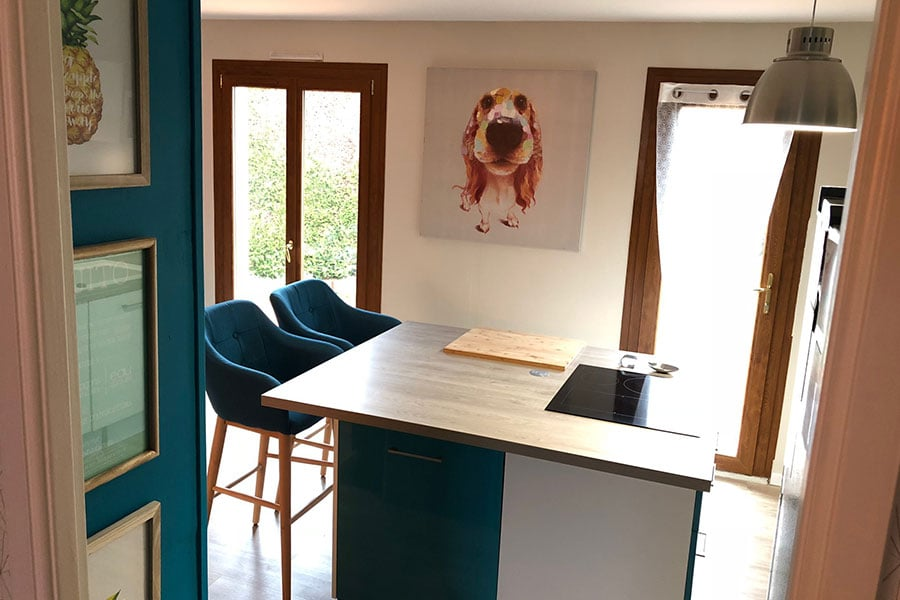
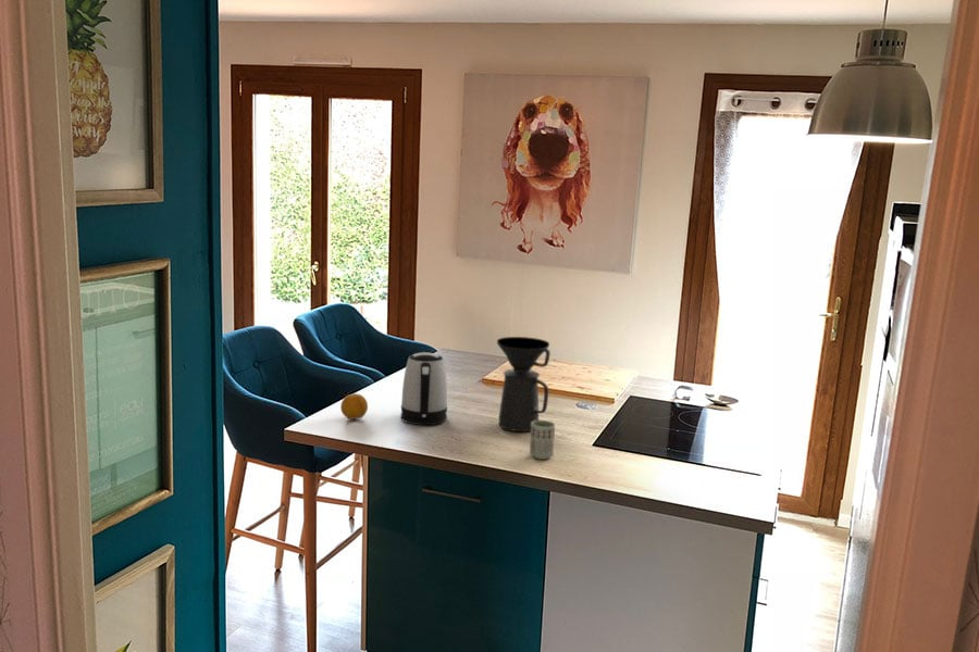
+ fruit (354, 406)
+ kettle (424, 388)
+ cup (542, 439)
+ coffee maker (520, 384)
